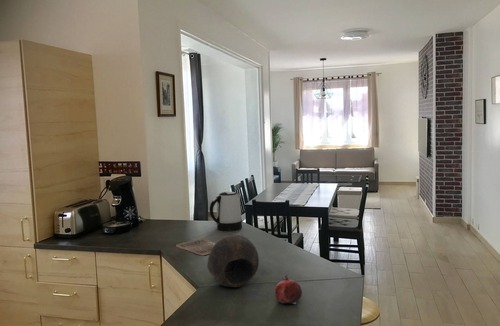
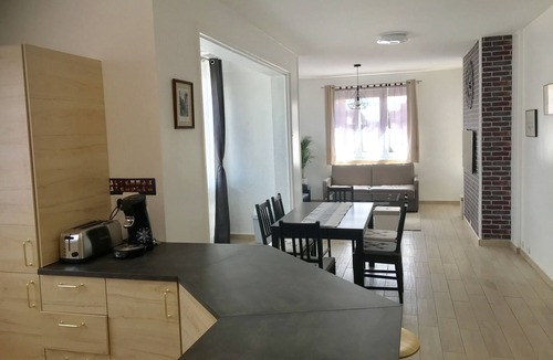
- fruit (288, 289)
- home sign (208, 248)
- bowl (233, 260)
- kettle (225, 210)
